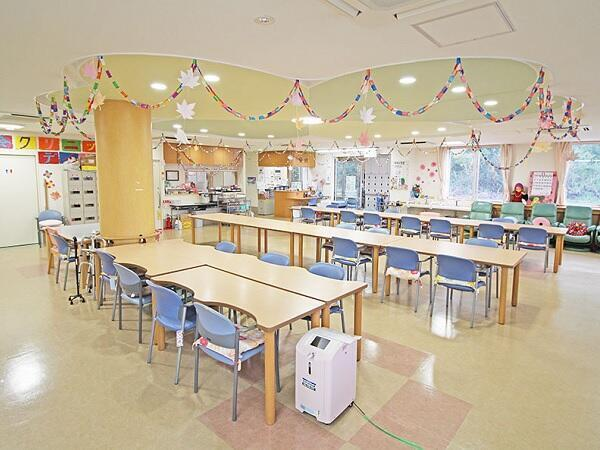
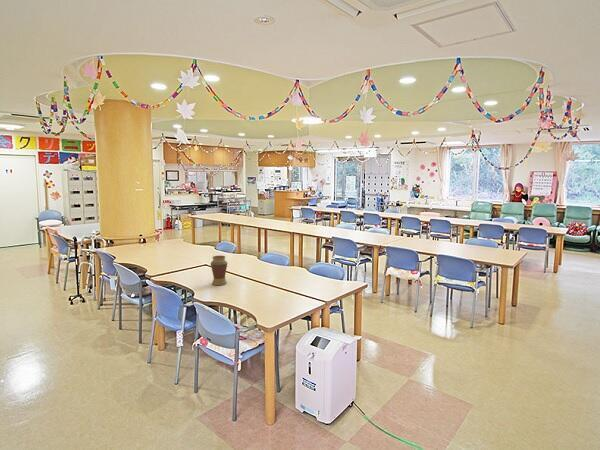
+ vase (219, 270)
